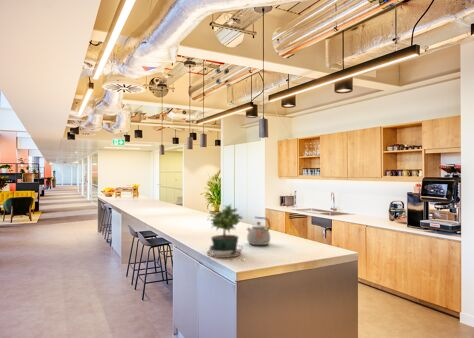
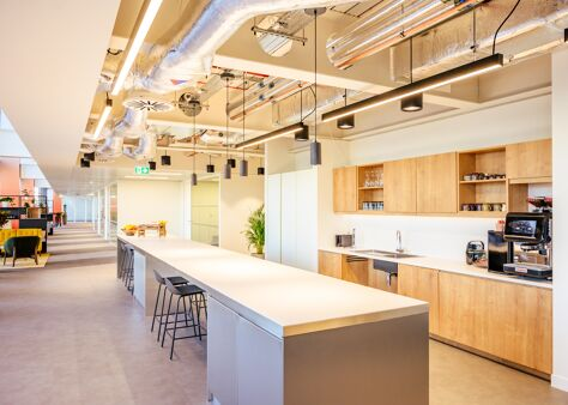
- kettle (258, 230)
- potted plant (227, 229)
